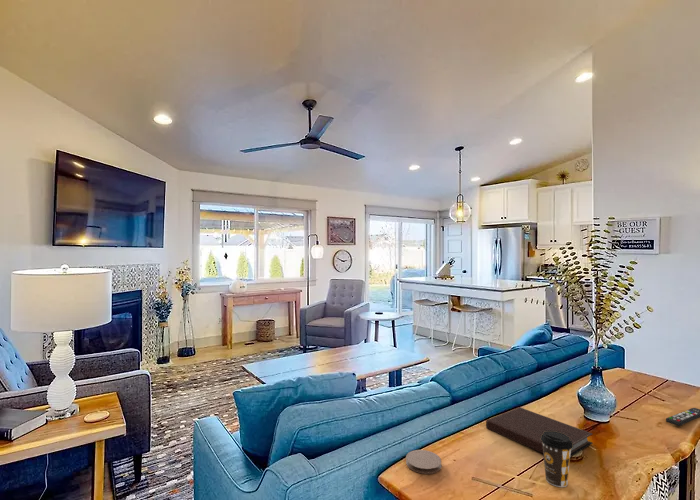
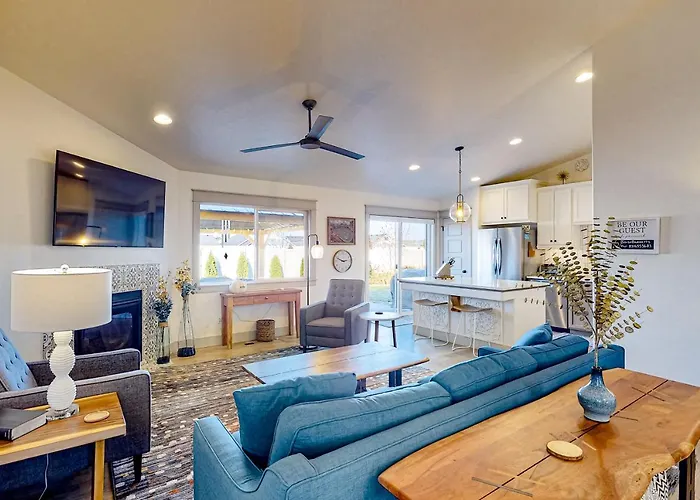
- notebook (537, 431)
- coffee cup (556, 458)
- coaster (423, 461)
- remote control (687, 416)
